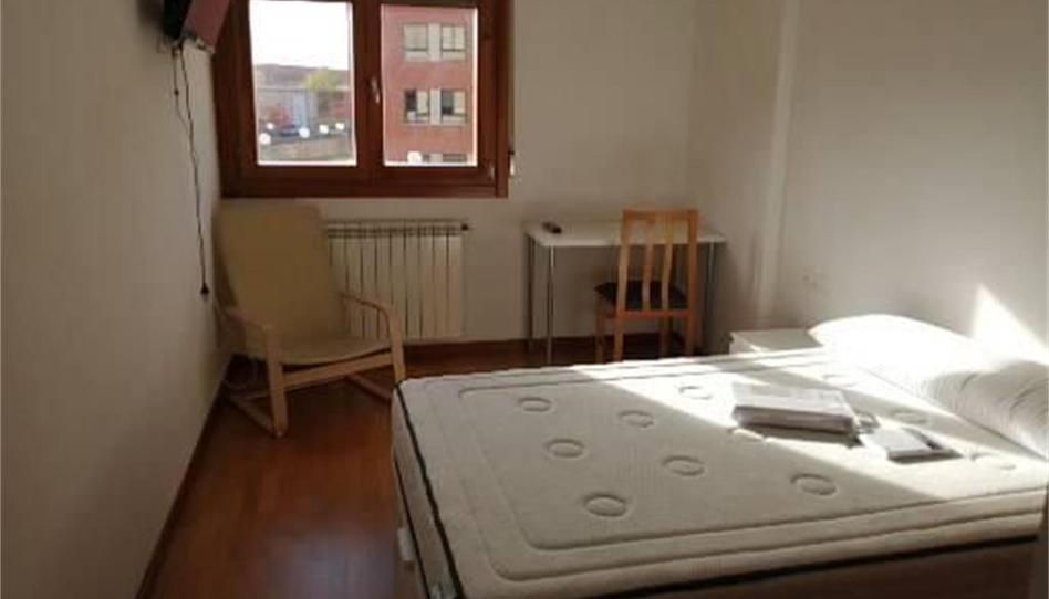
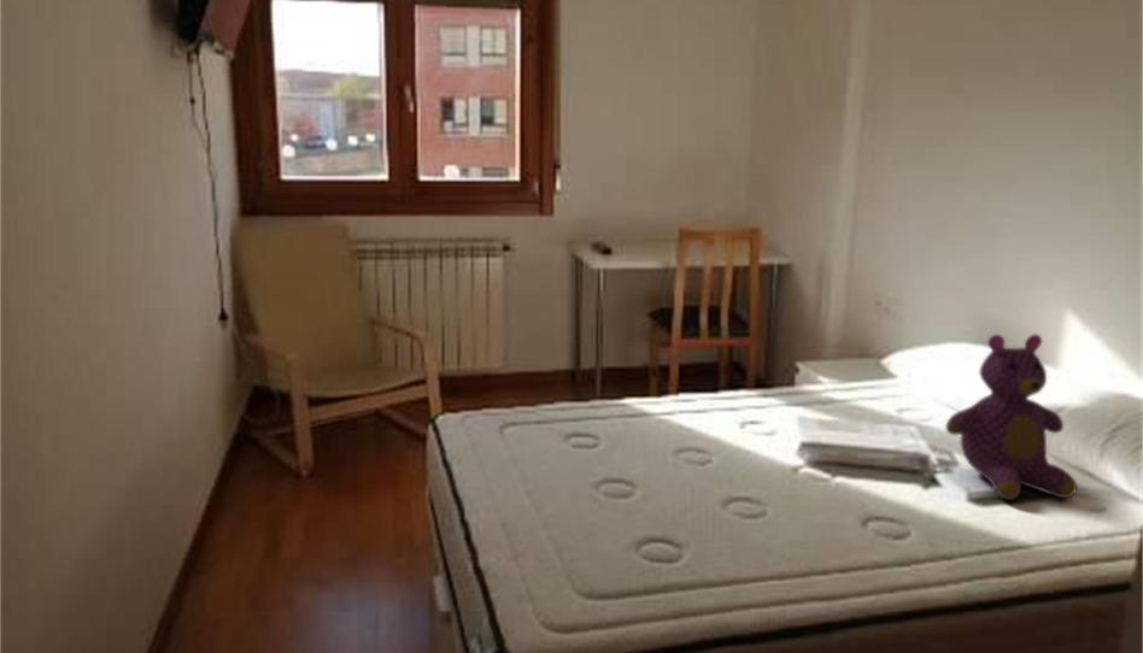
+ teddy bear (1020, 413)
